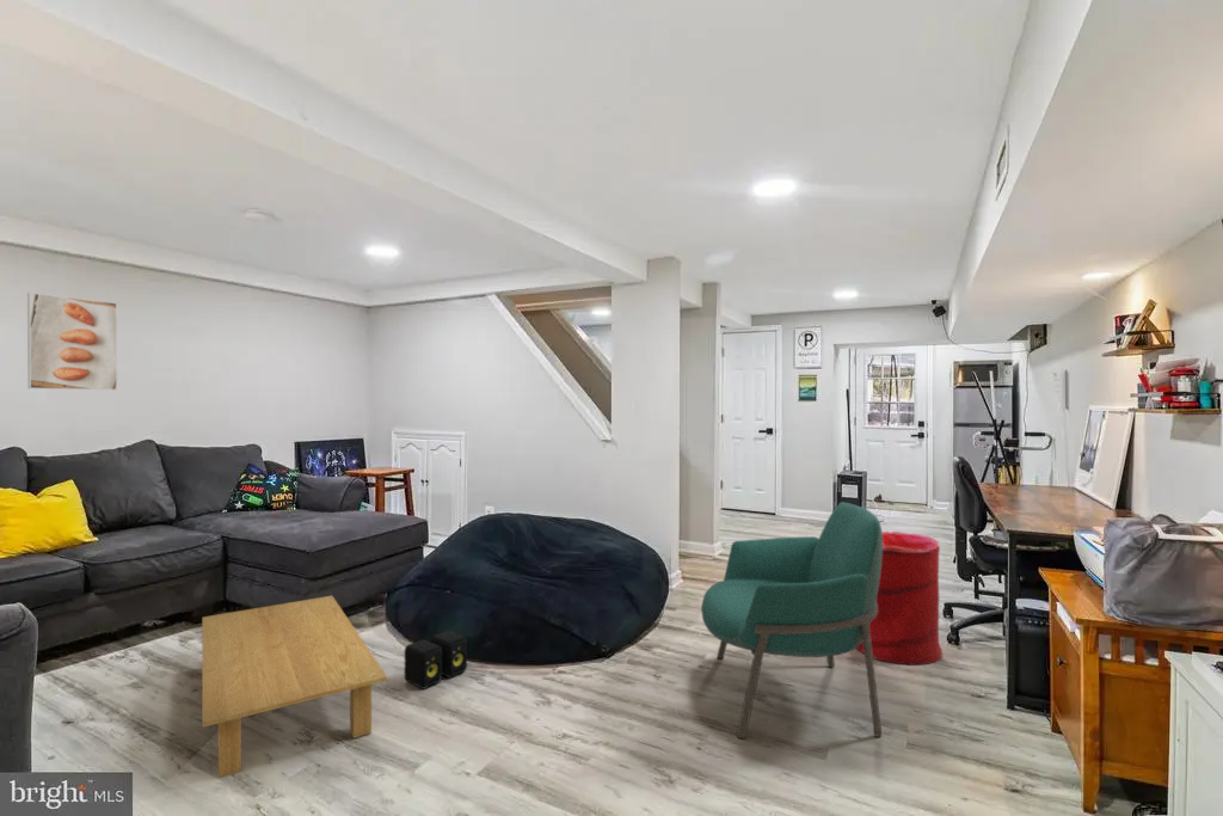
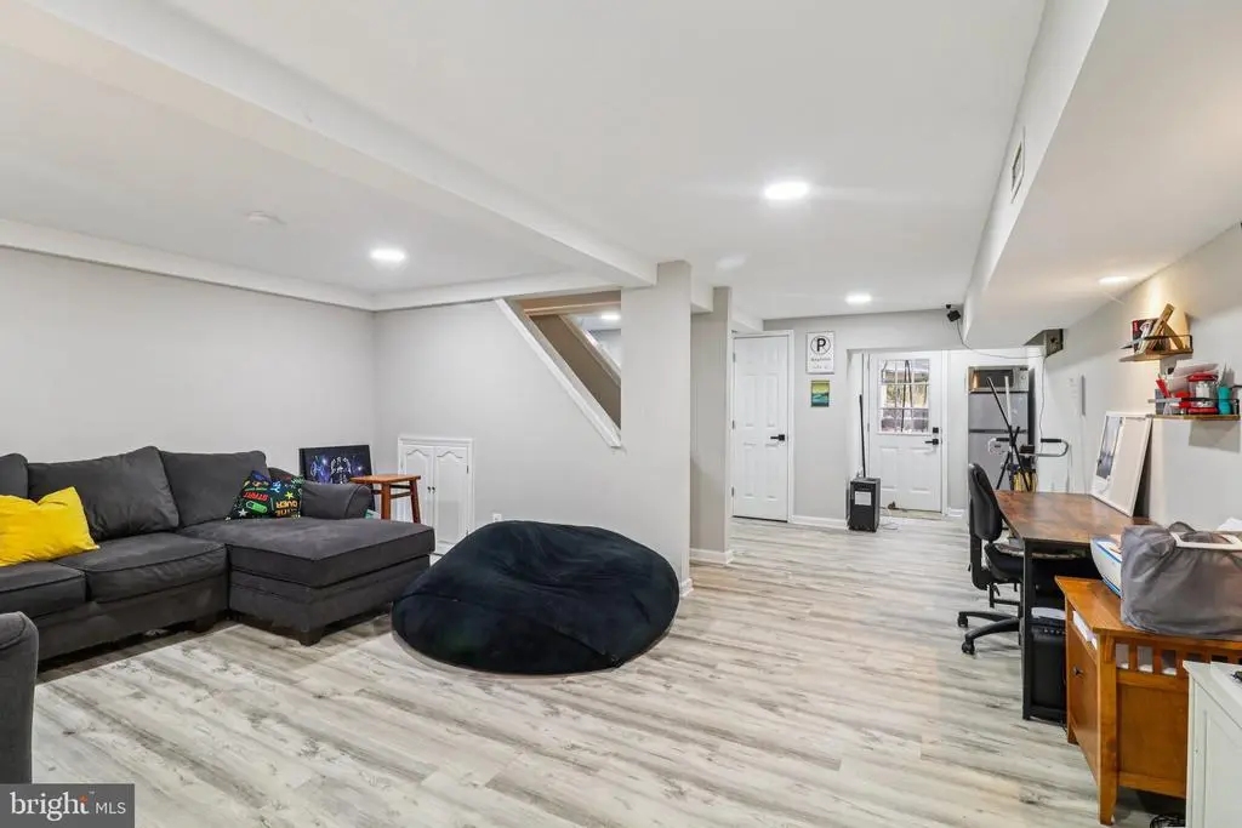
- coffee table (283, 669)
- armchair (786, 601)
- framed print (74, 343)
- laundry hamper (891, 591)
- speaker (436, 658)
